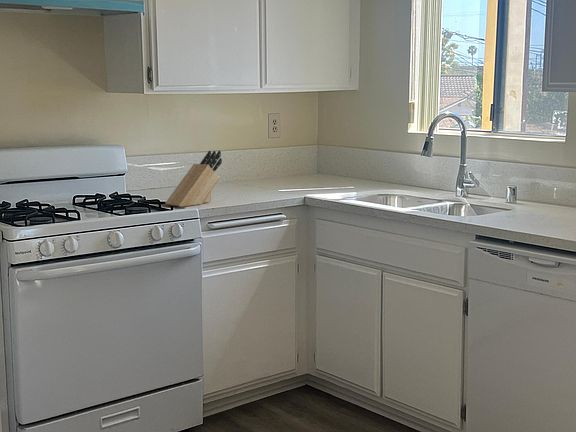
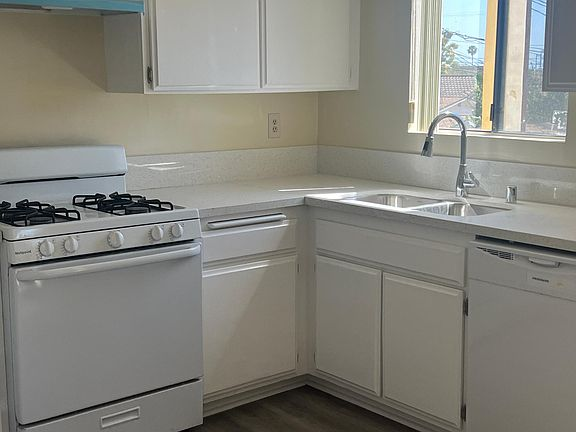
- knife block (195, 177)
